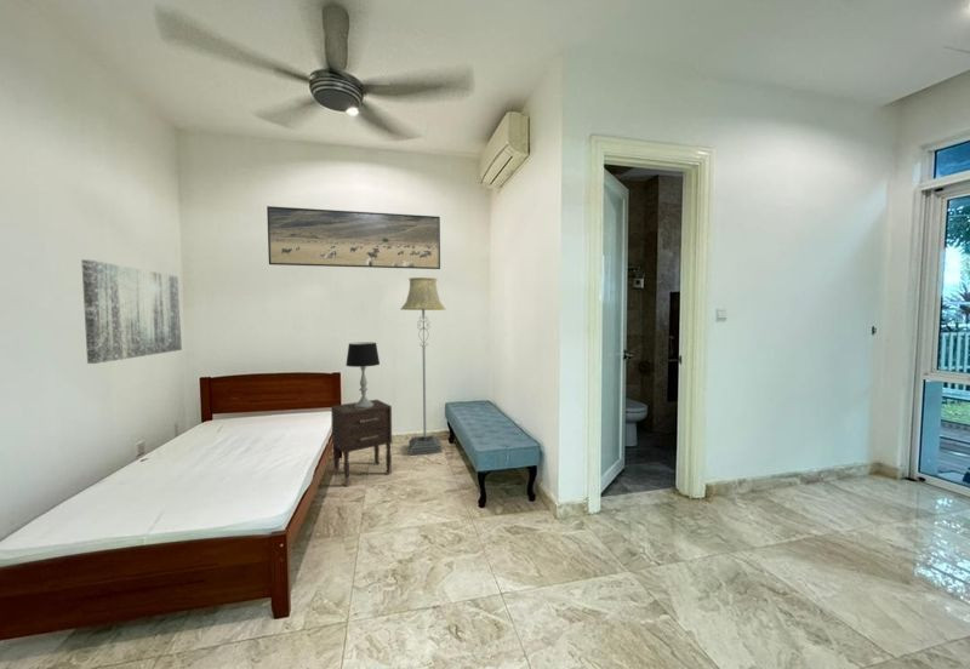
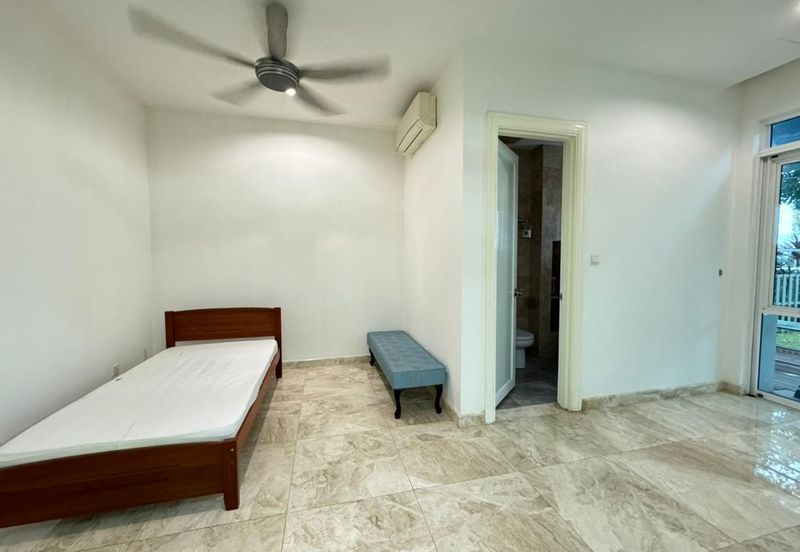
- floor lamp (423, 364)
- nightstand (361, 440)
- wall art (141, 313)
- table lamp (363, 374)
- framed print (358, 239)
